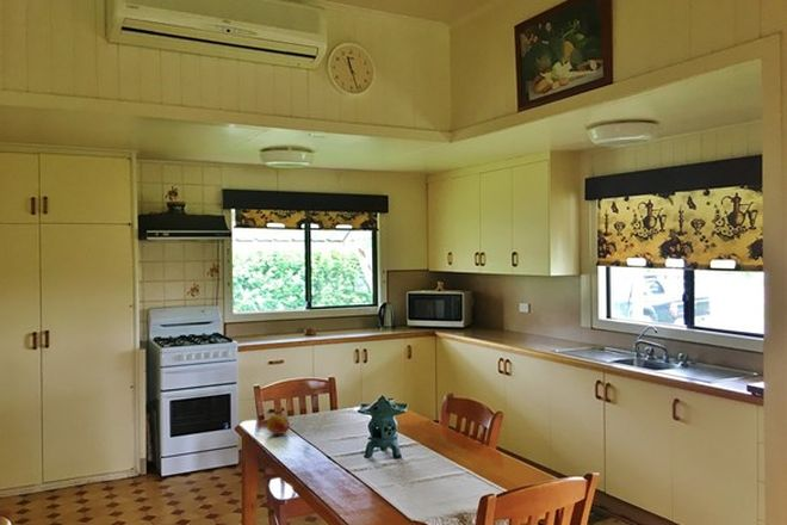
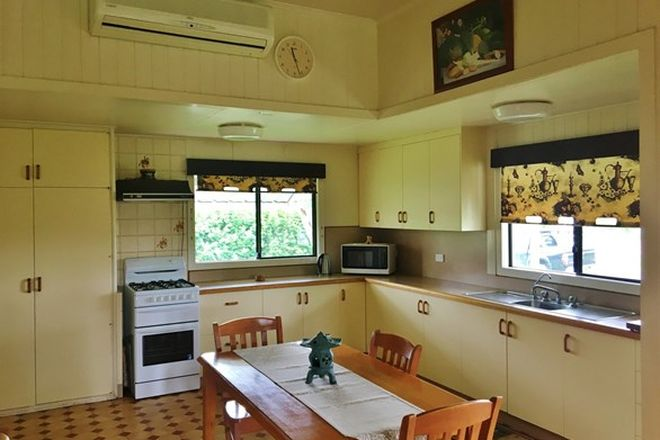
- fruit (278, 424)
